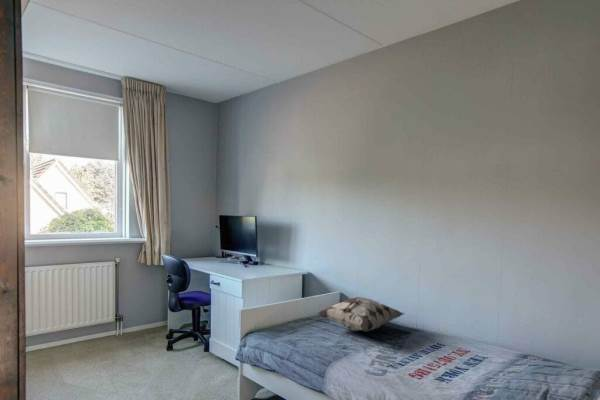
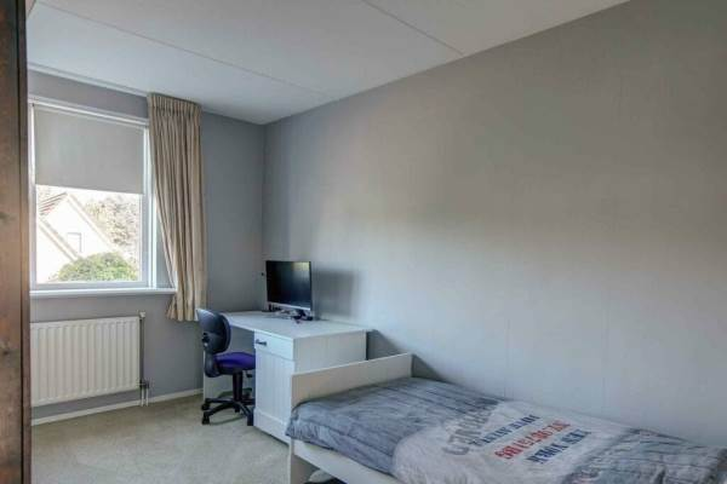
- decorative pillow (360, 313)
